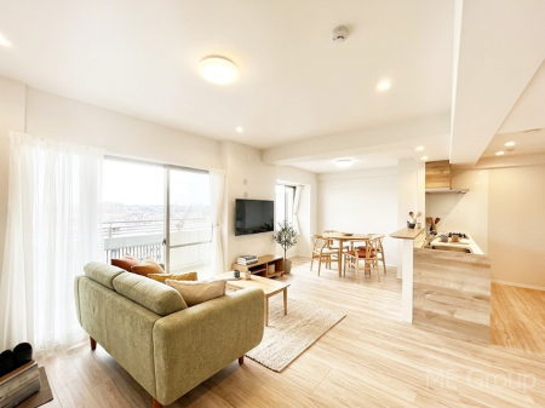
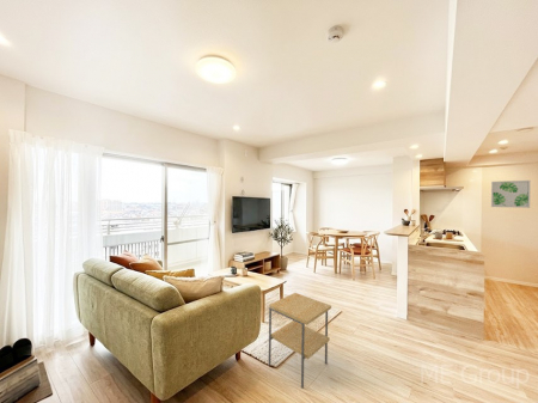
+ side table (299, 335)
+ wall art (509, 194)
